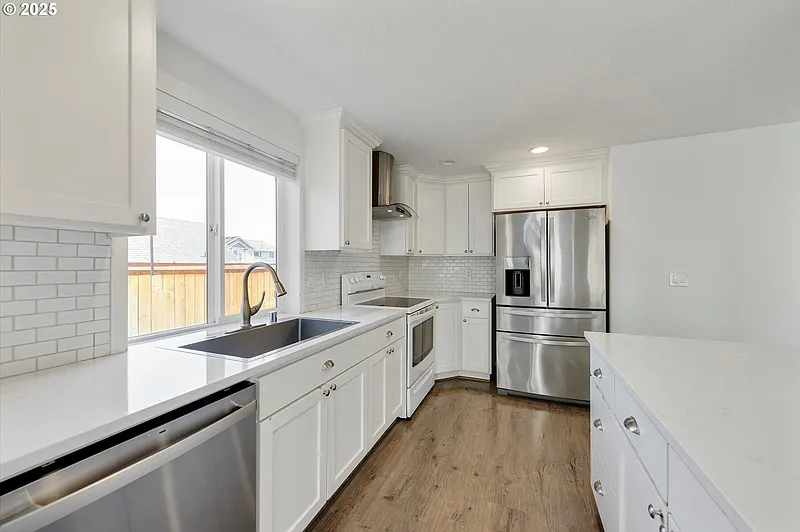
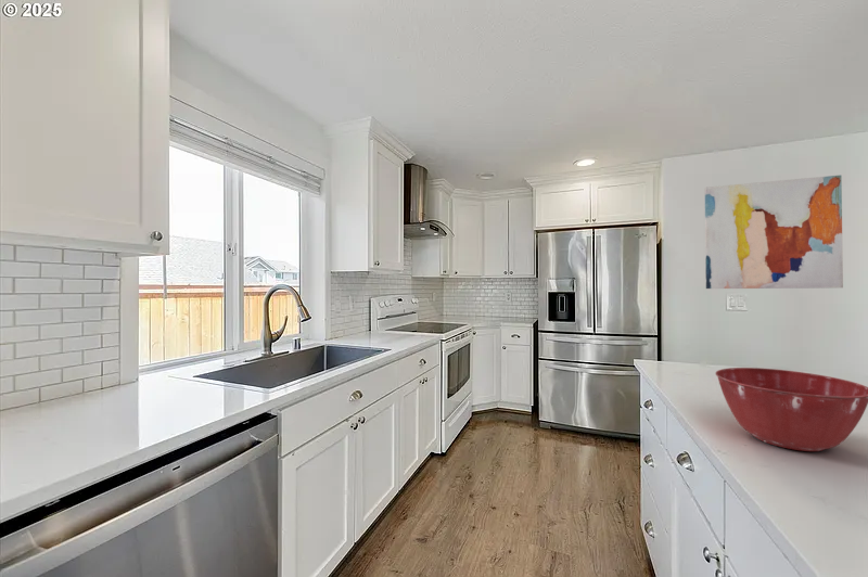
+ mixing bowl (787, 409)
+ wall art (769, 234)
